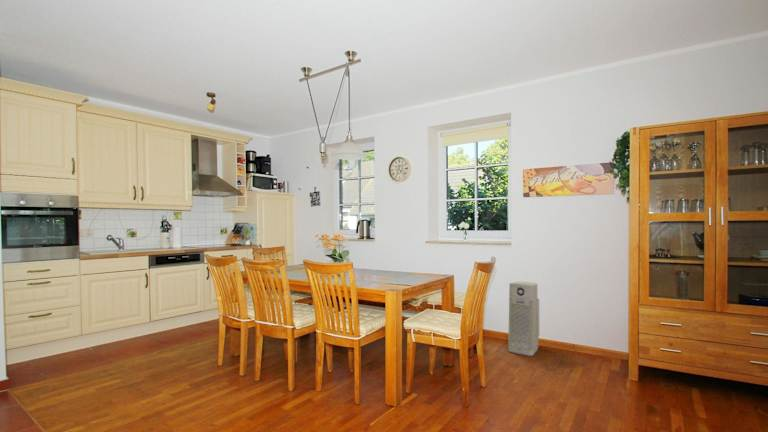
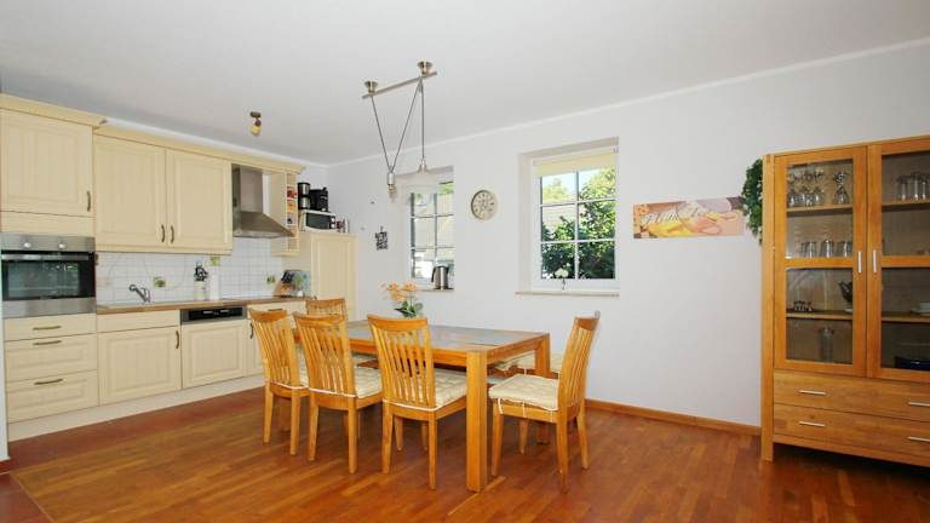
- air purifier (524, 315)
